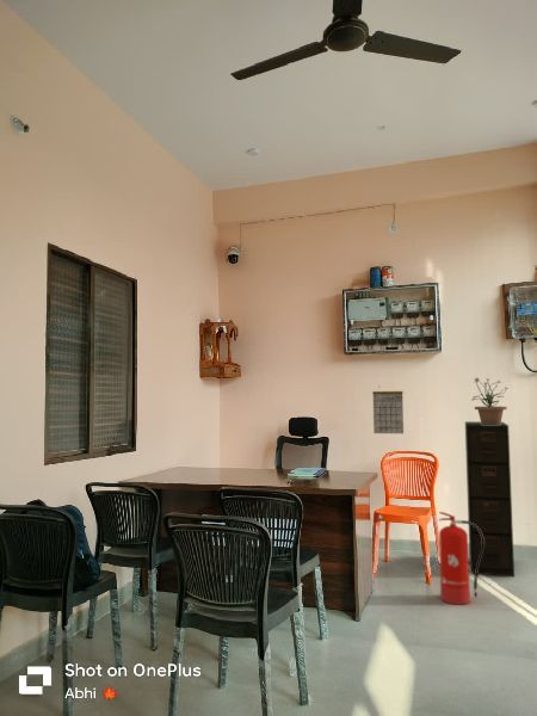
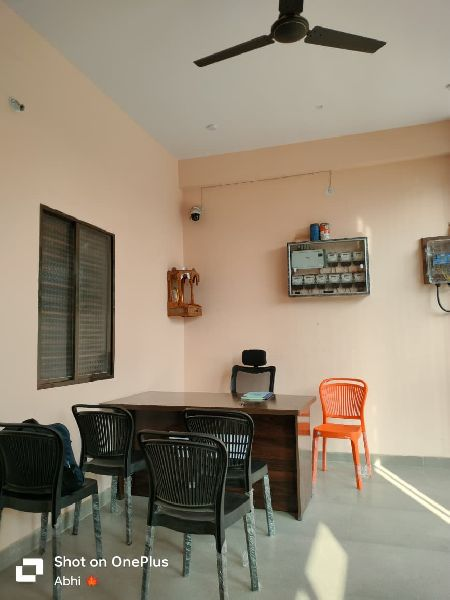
- calendar (388, 407)
- potted plant (487, 399)
- fire extinguisher (462, 556)
- filing cabinet (488, 494)
